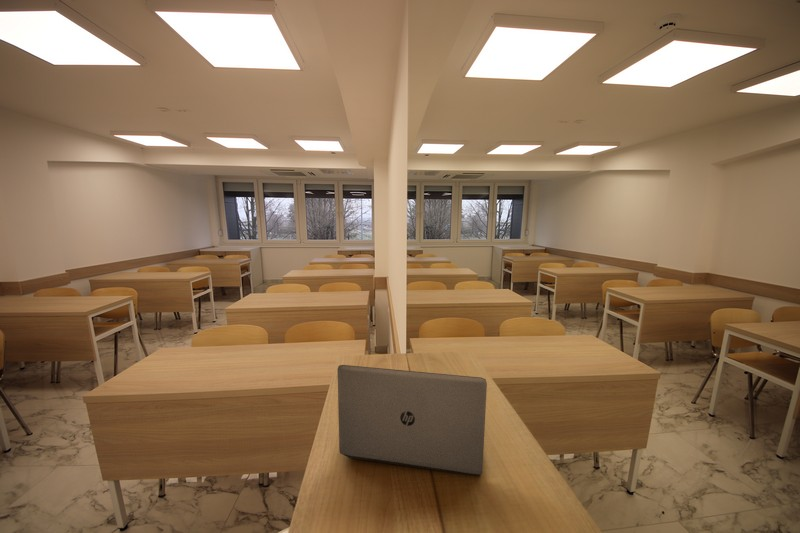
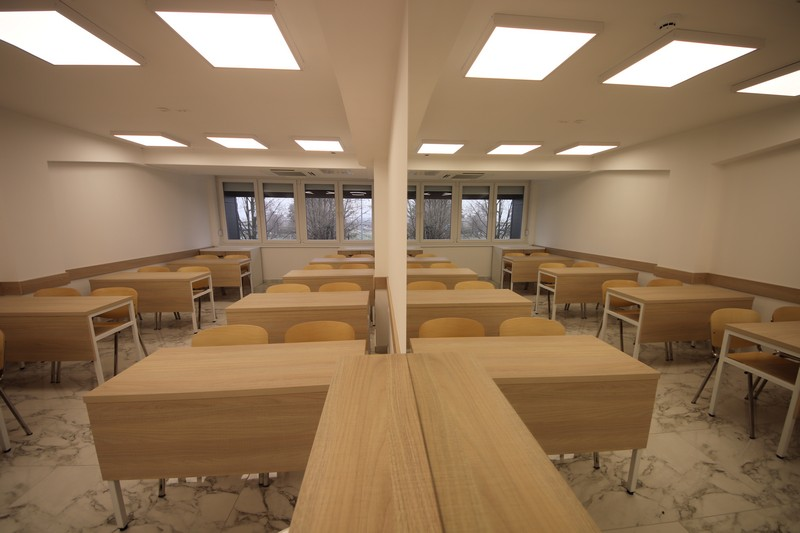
- laptop (414, 393)
